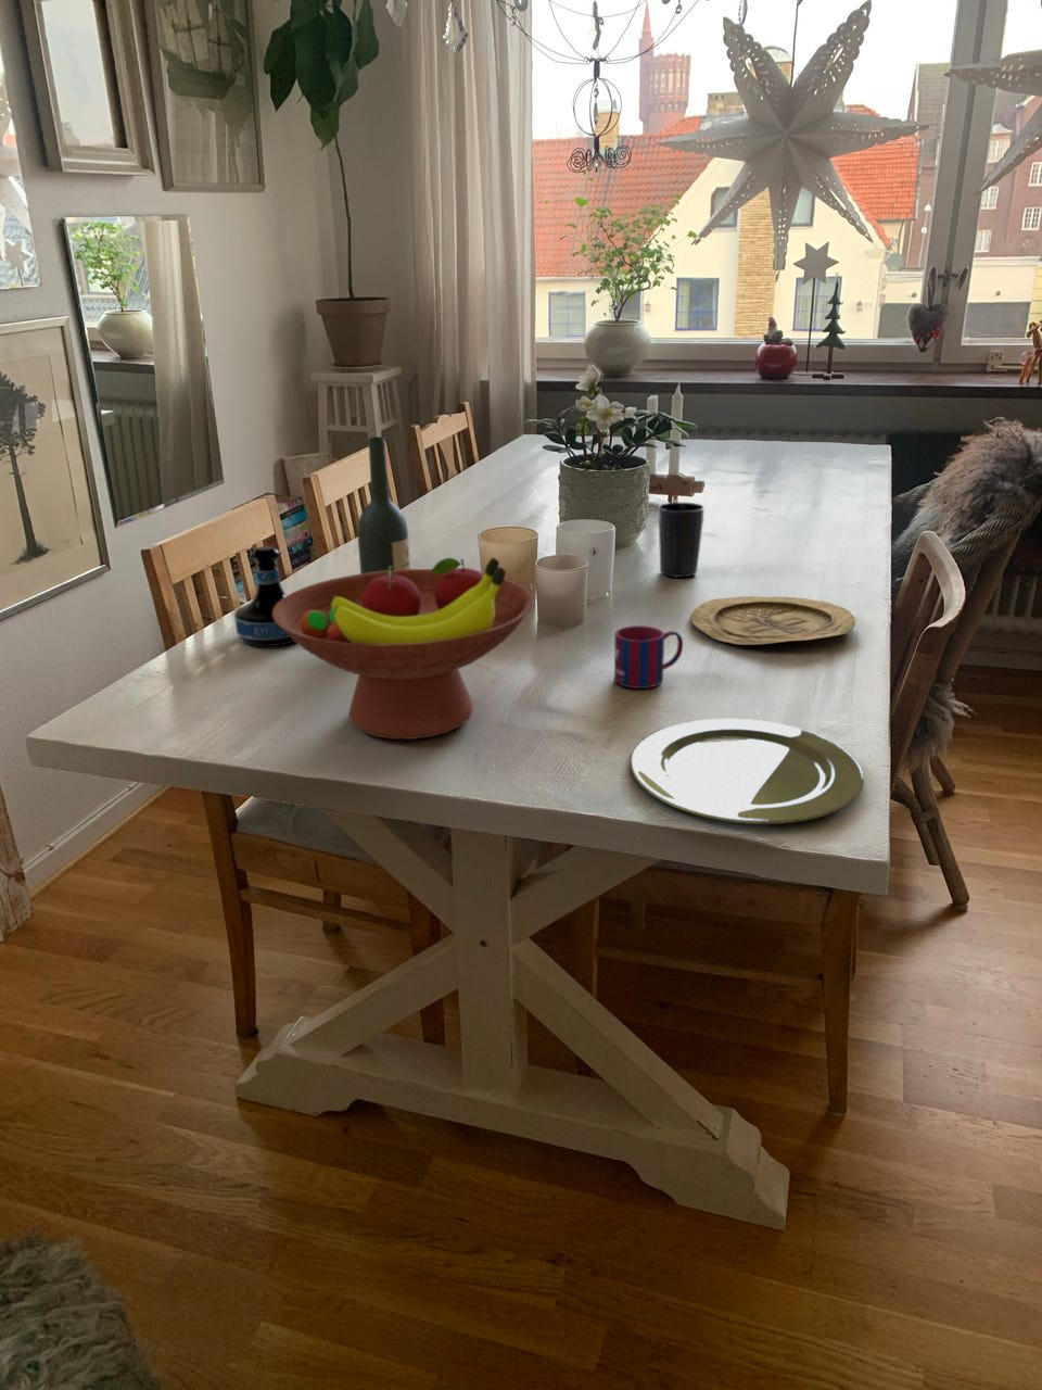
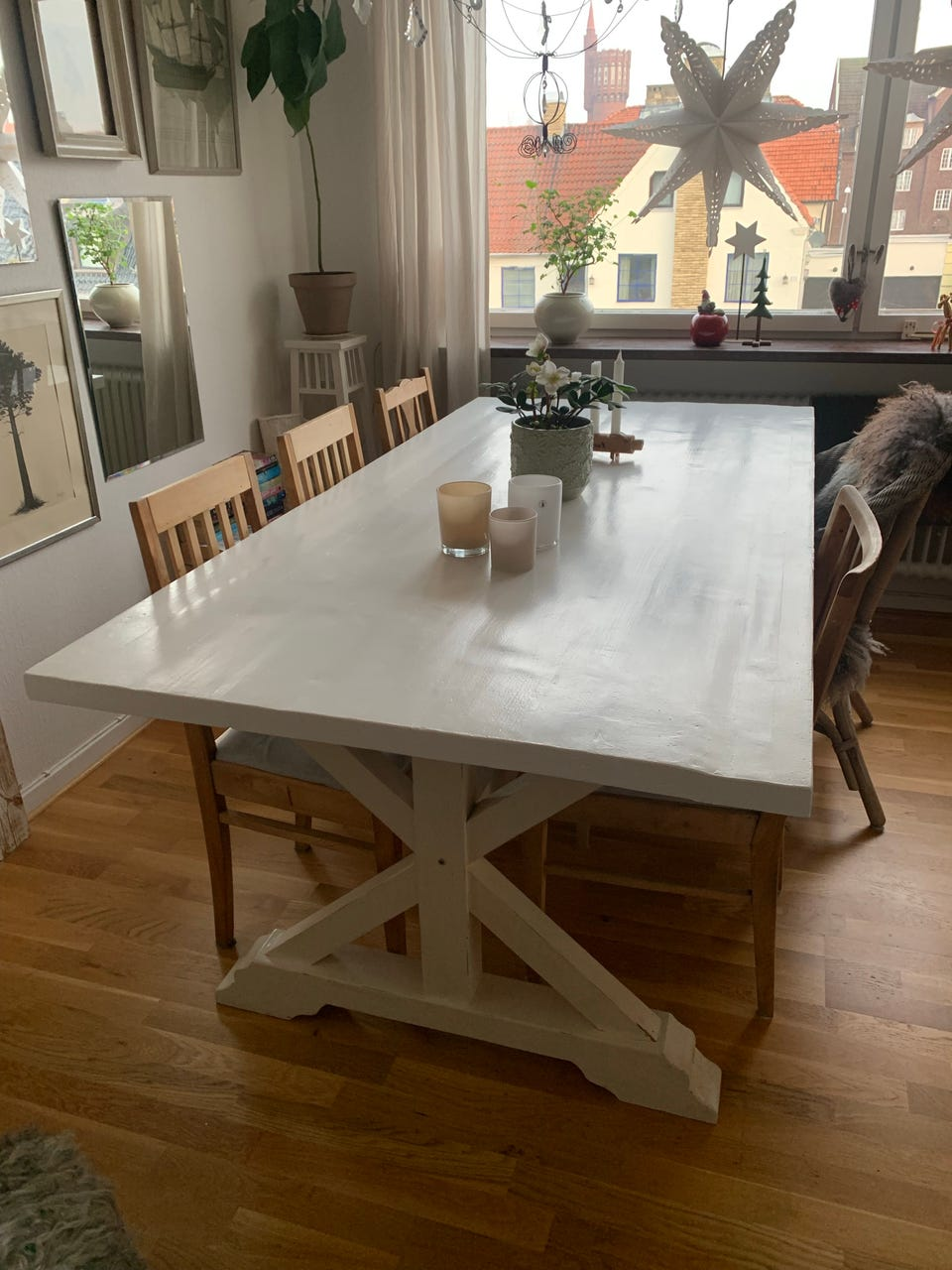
- plate (771, 619)
- mug (650, 655)
- cup (680, 540)
- plate (743, 766)
- fruit bowl (406, 638)
- tequila bottle (269, 592)
- wine bottle (383, 538)
